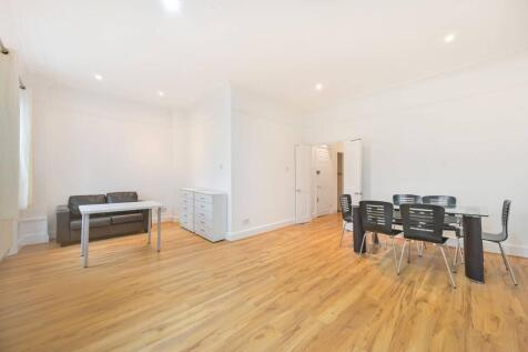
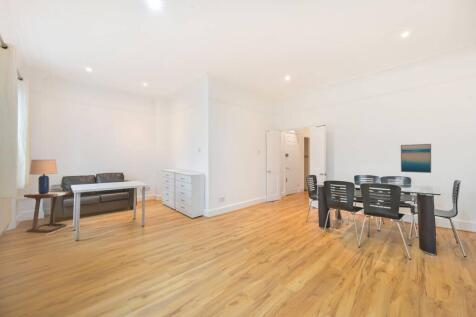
+ side table (51, 210)
+ lamp (43, 176)
+ wall art (415, 158)
